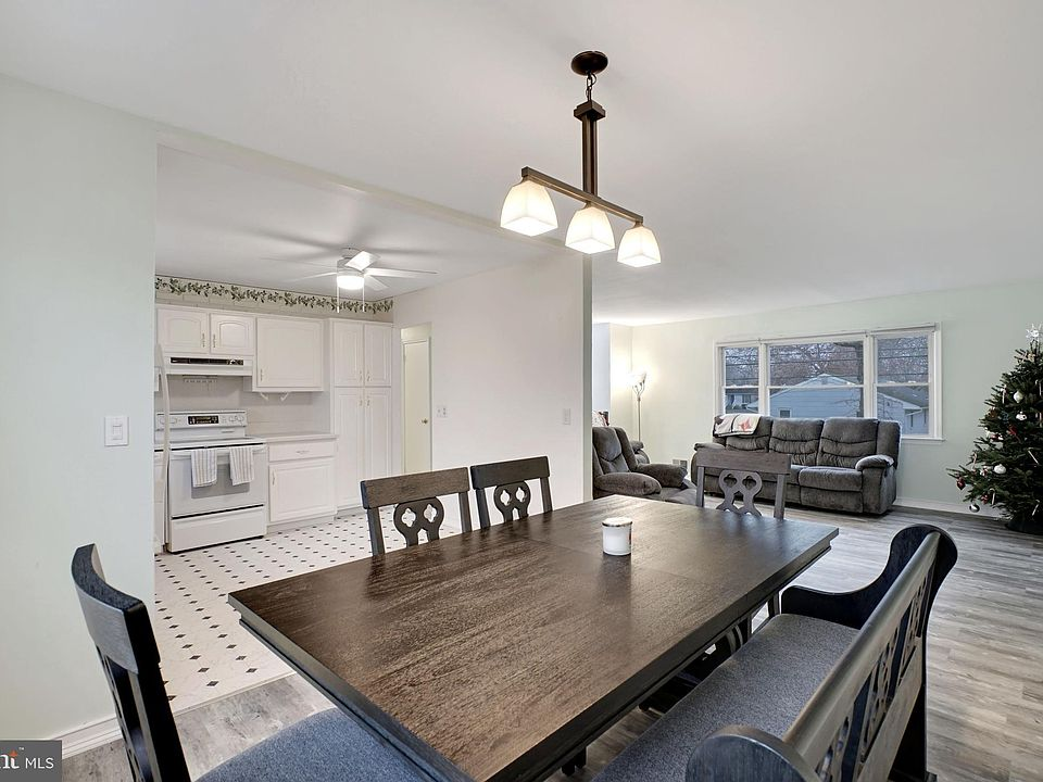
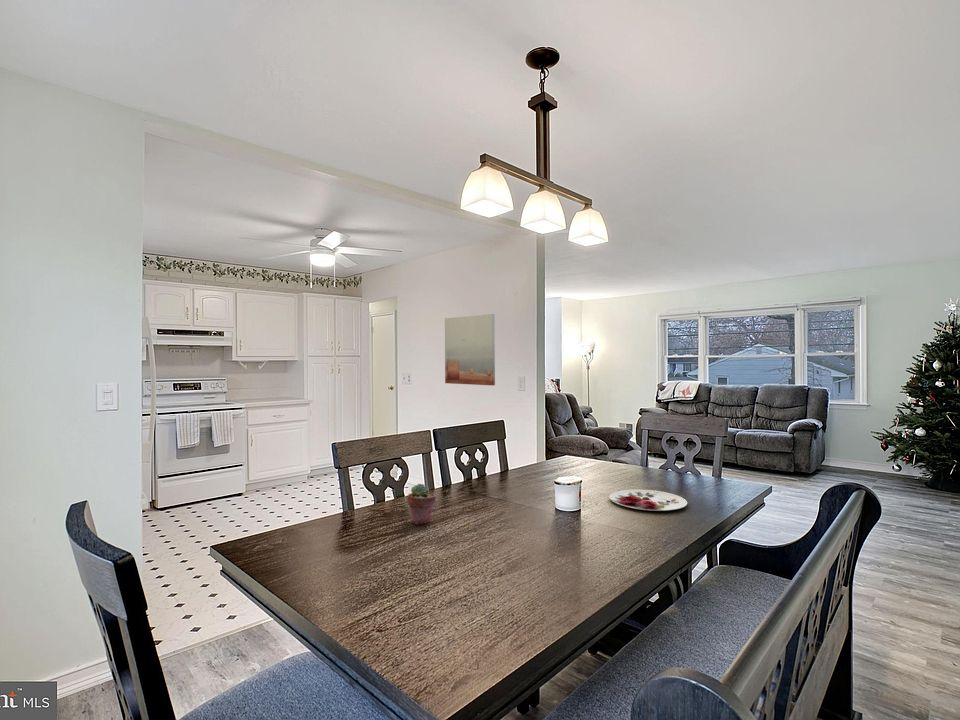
+ plate (647, 498)
+ wall art (468, 350)
+ potted succulent (421, 502)
